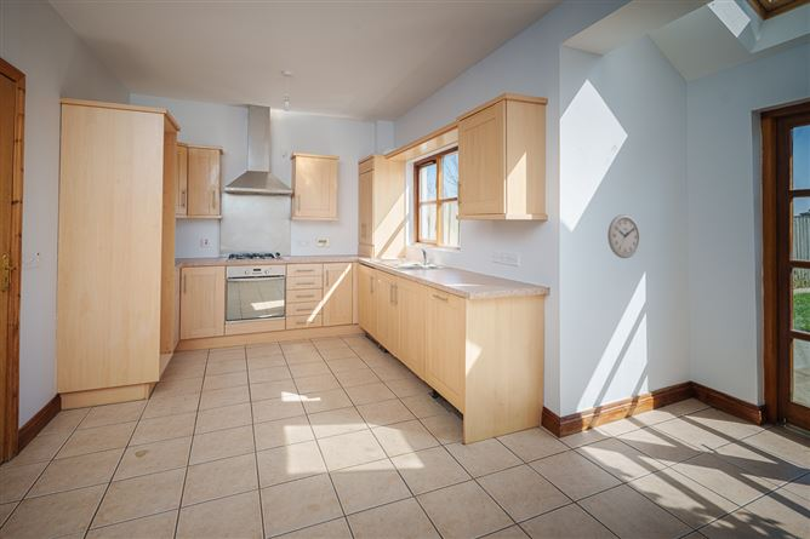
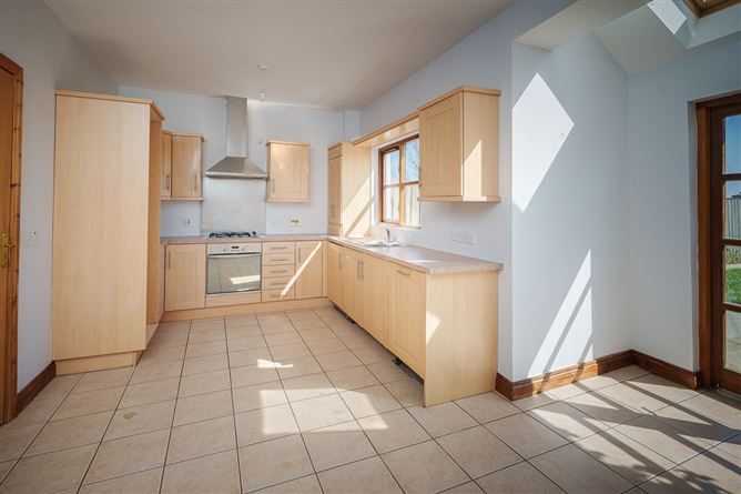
- wall clock (624, 236)
